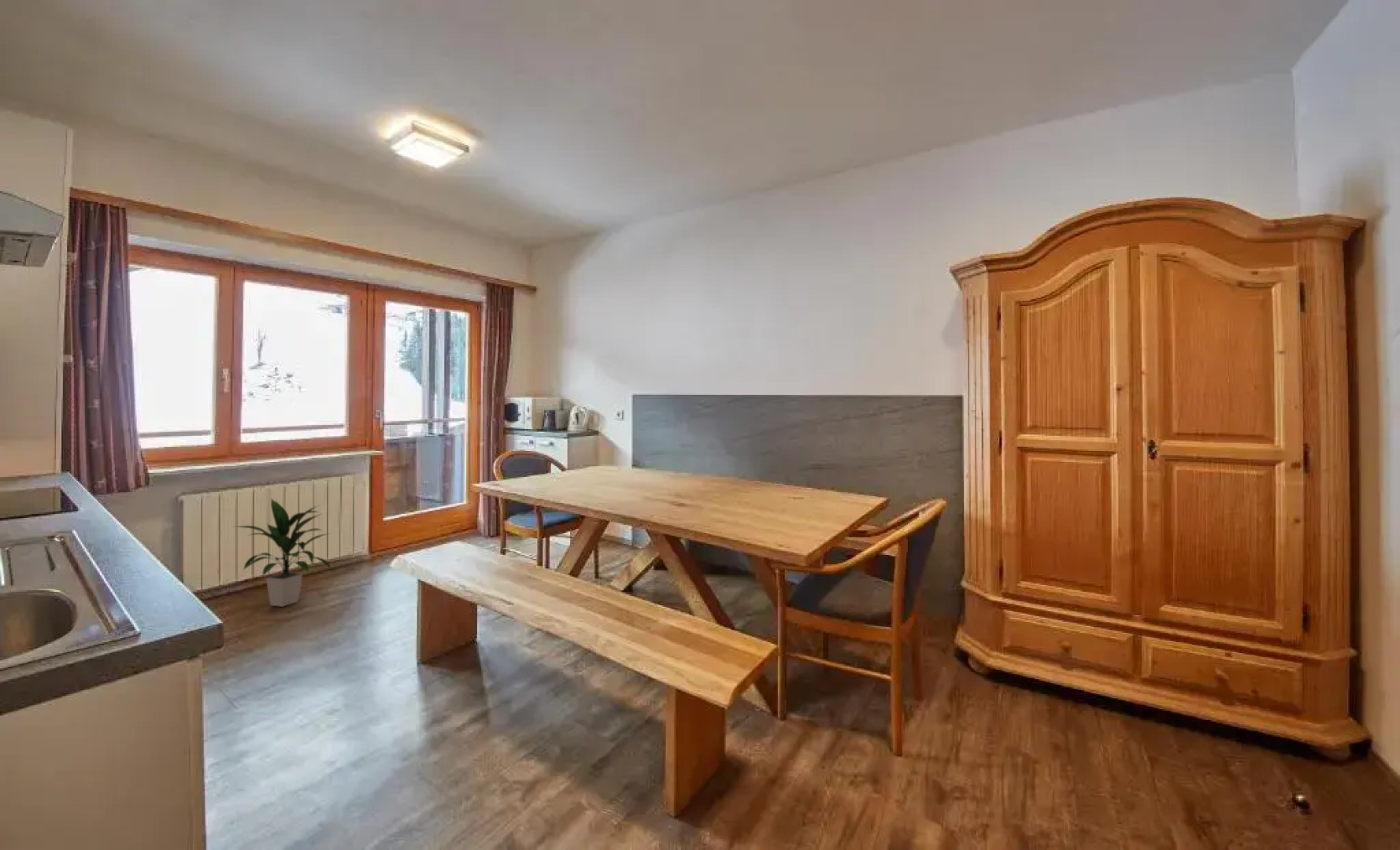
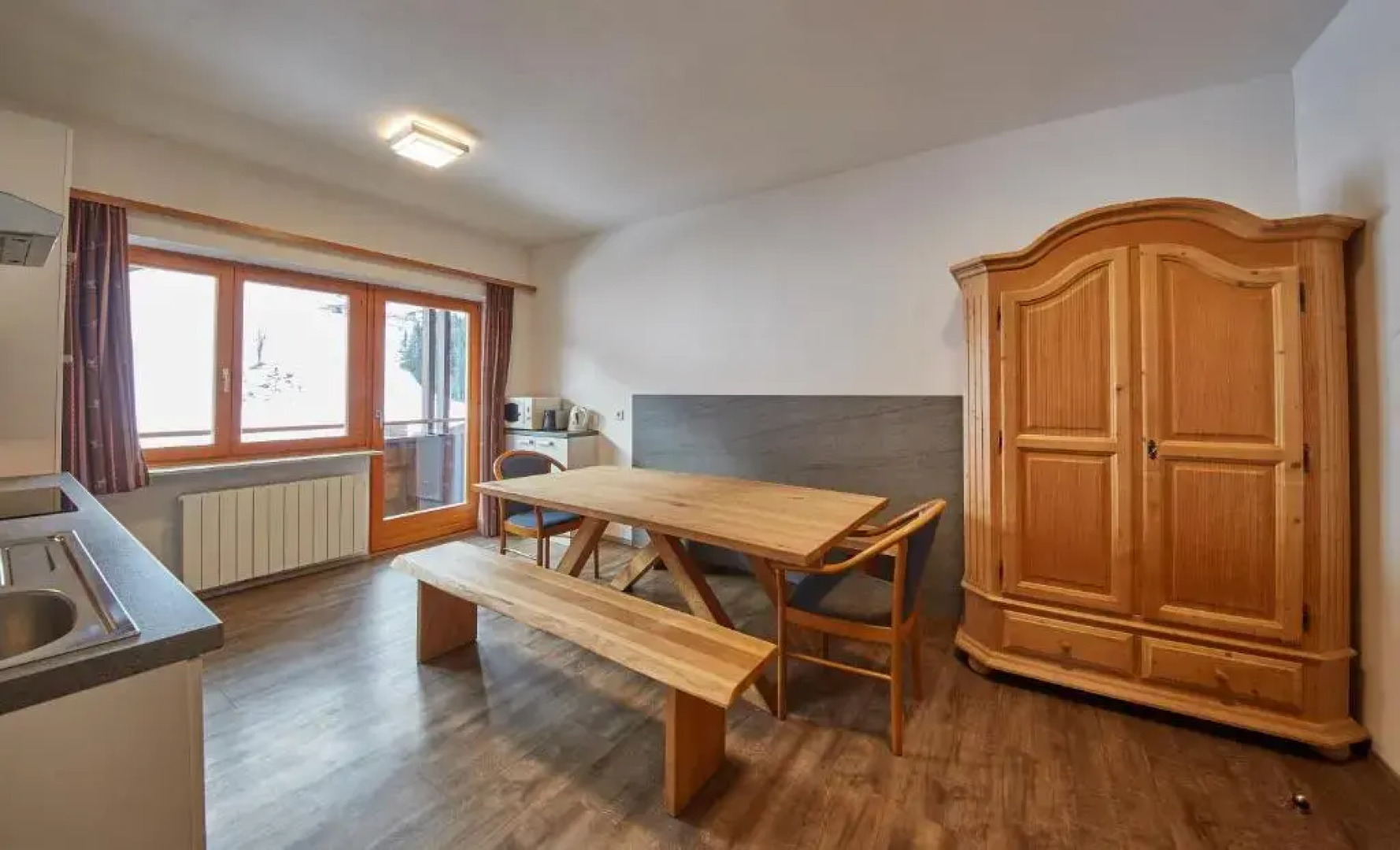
- indoor plant (290, 550)
